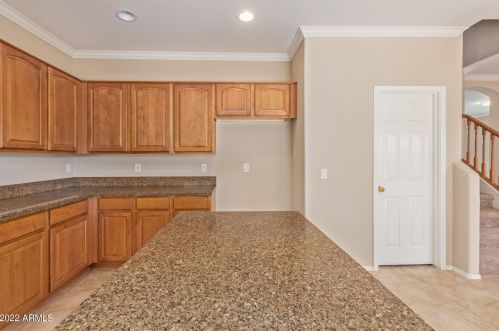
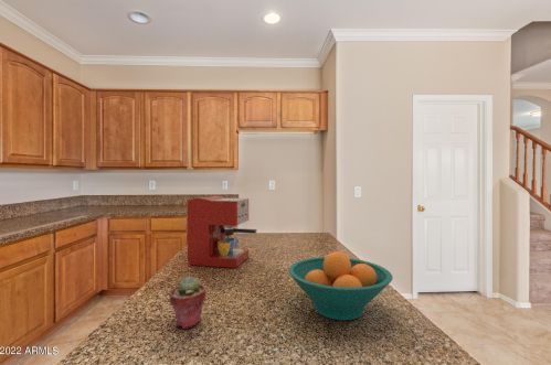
+ fruit bowl (338, 280)
+ coffee maker (219, 228)
+ potted succulent (188, 299)
